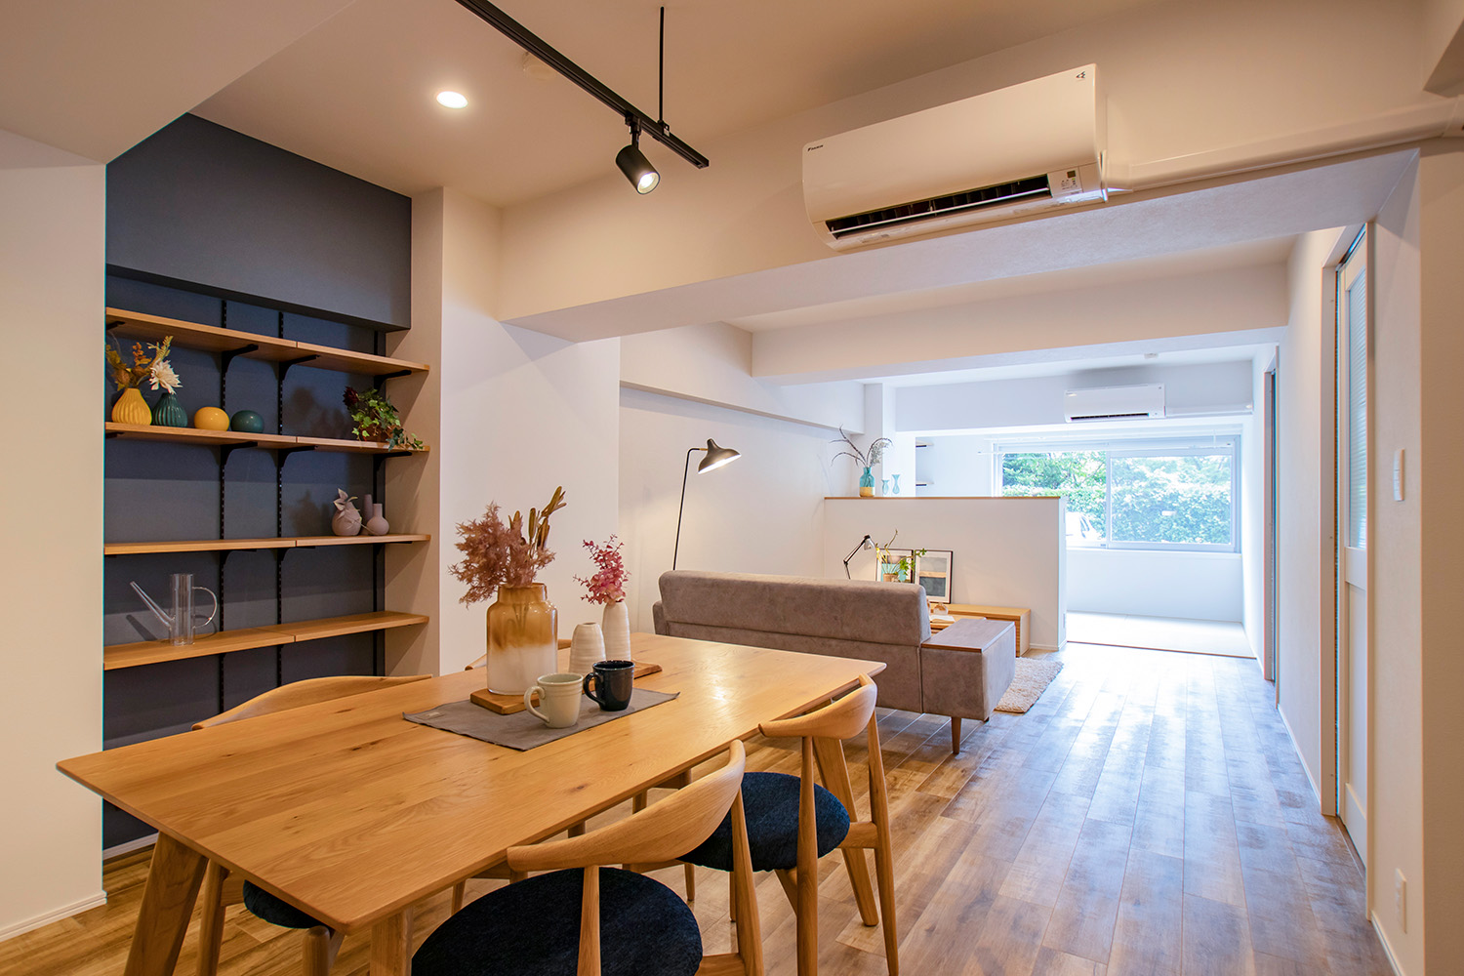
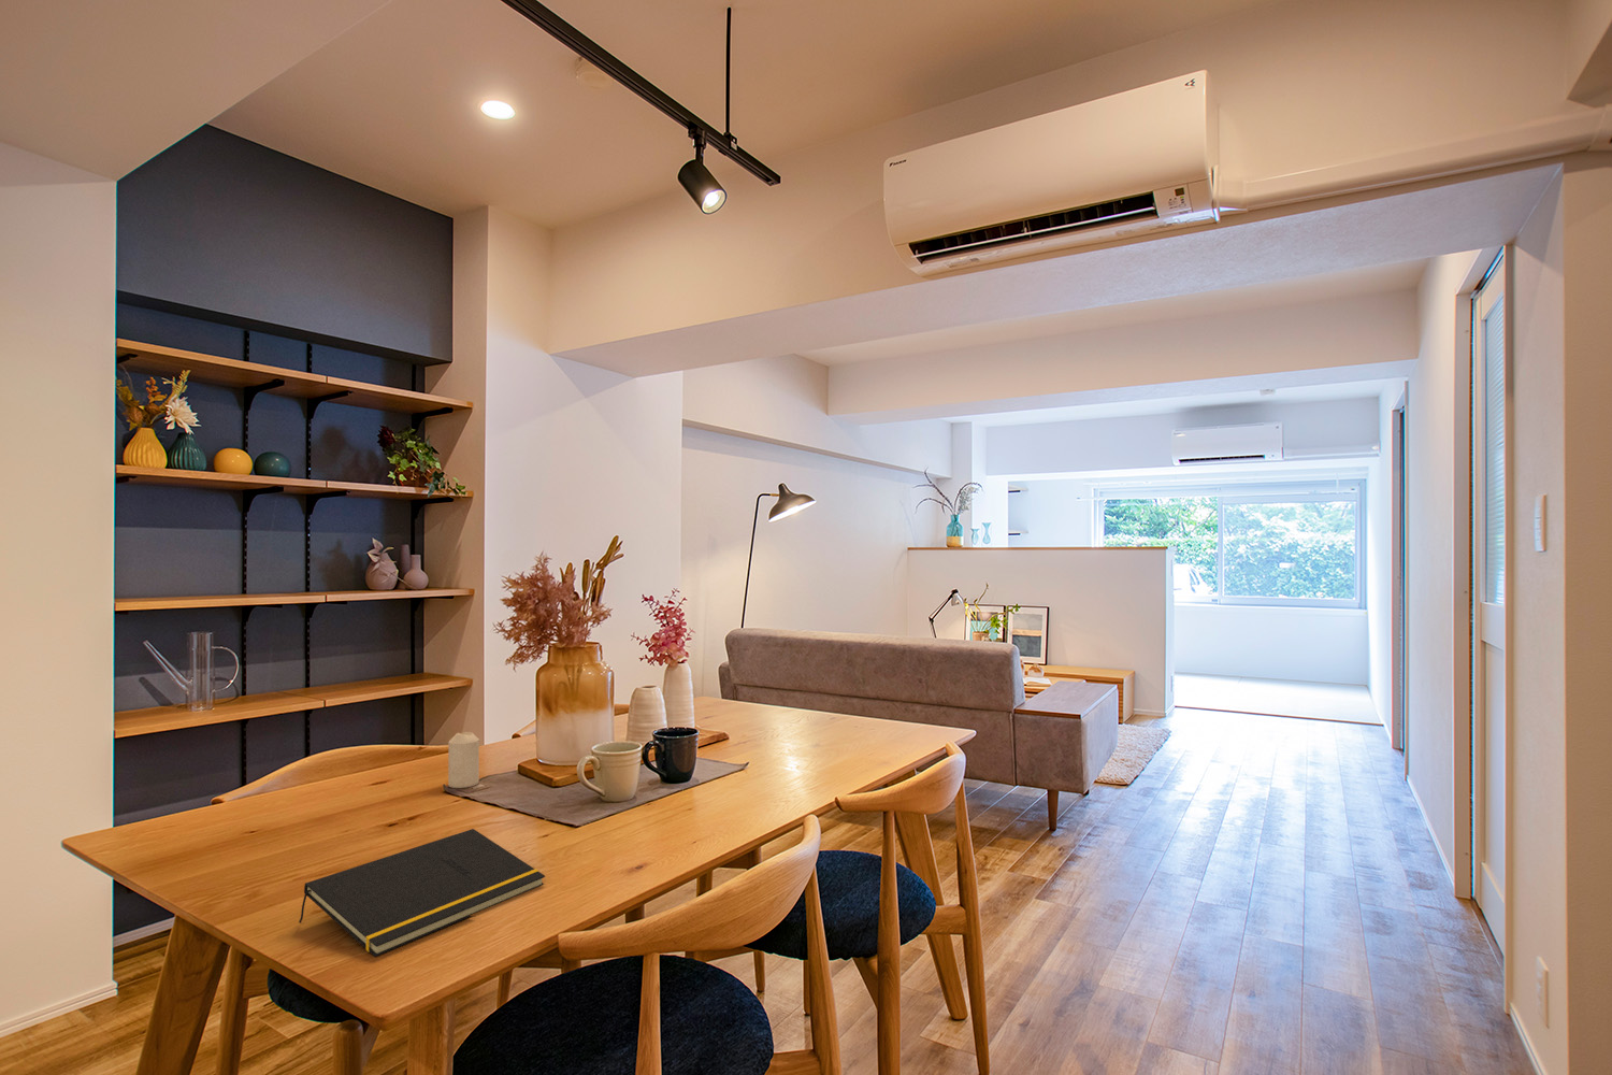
+ candle (463, 758)
+ notepad (429, 884)
